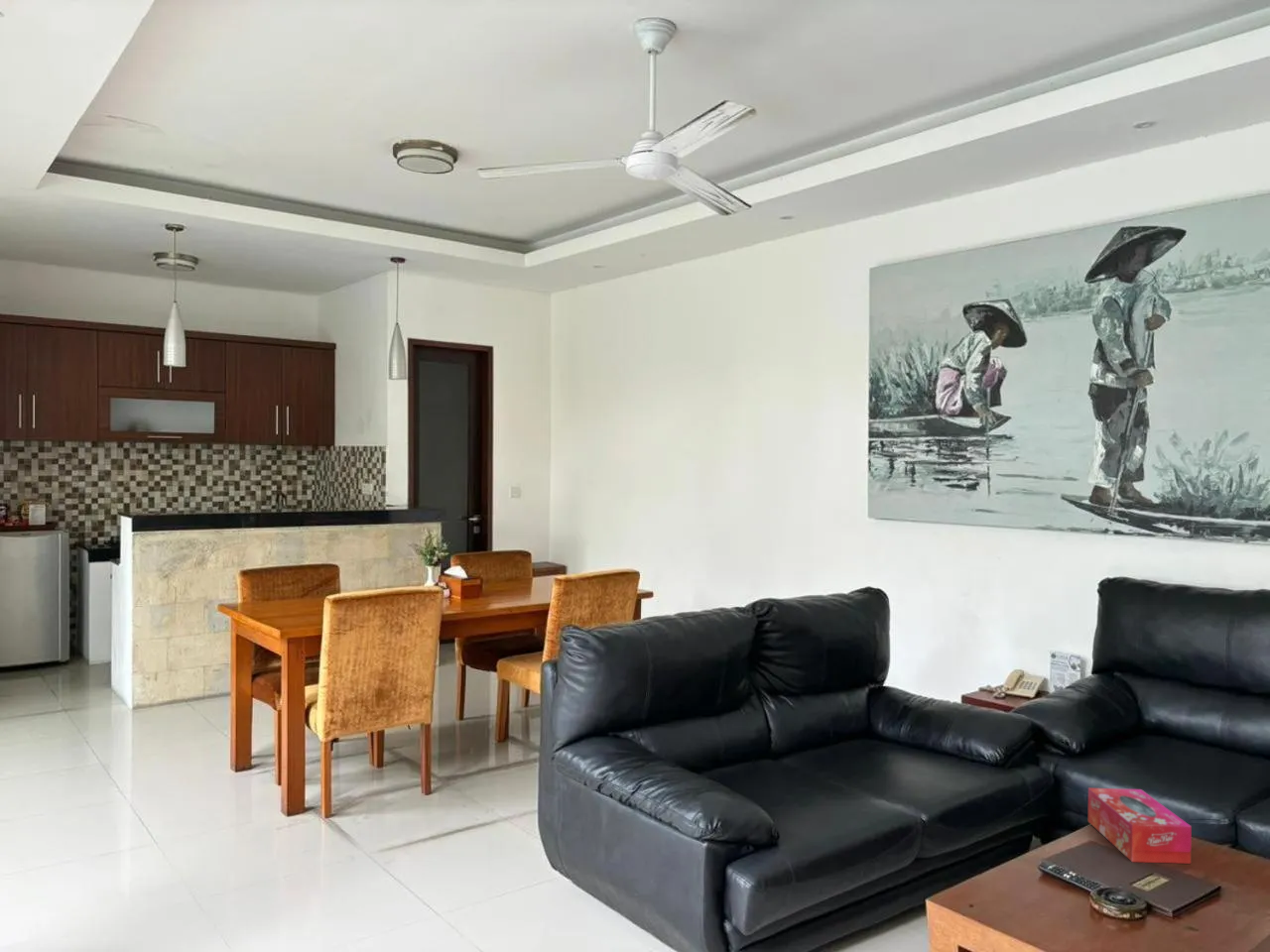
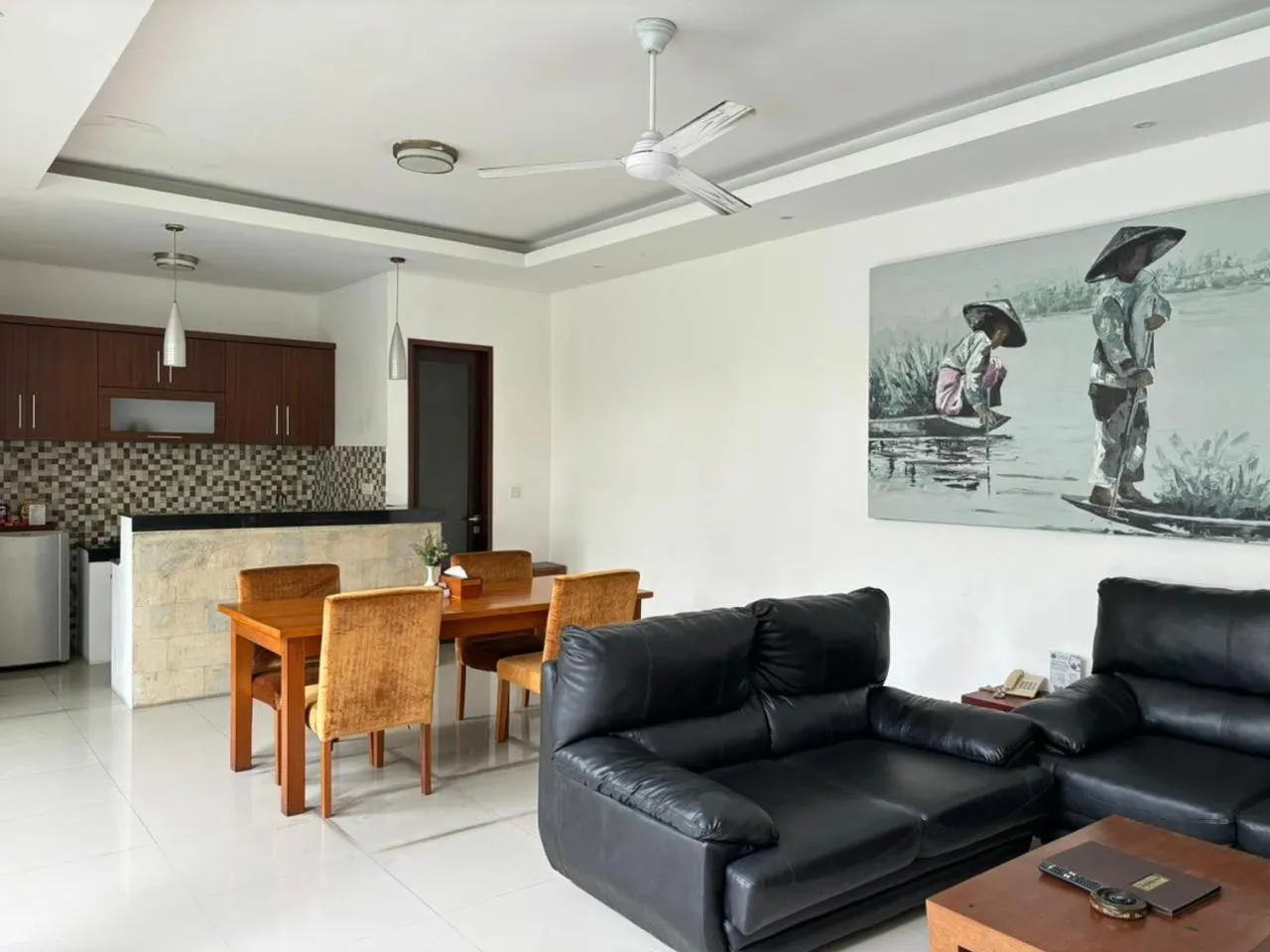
- tissue box (1136, 823)
